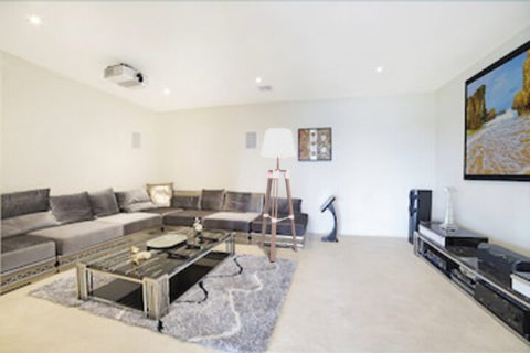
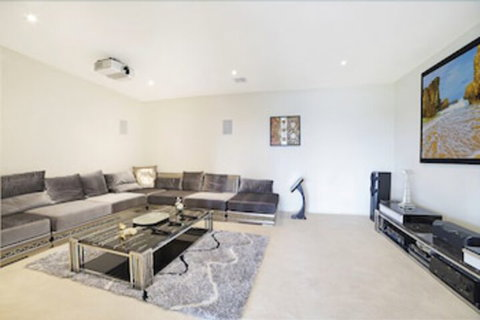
- floor lamp (276, 191)
